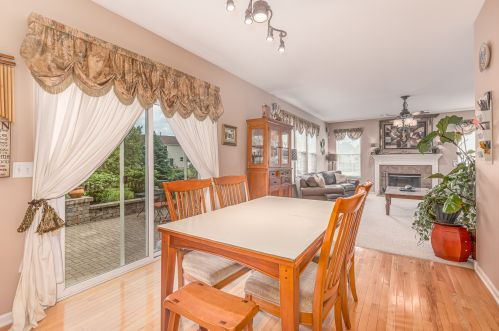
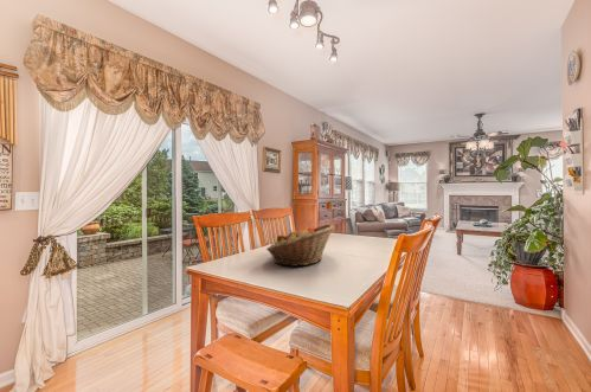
+ fruit basket (301, 242)
